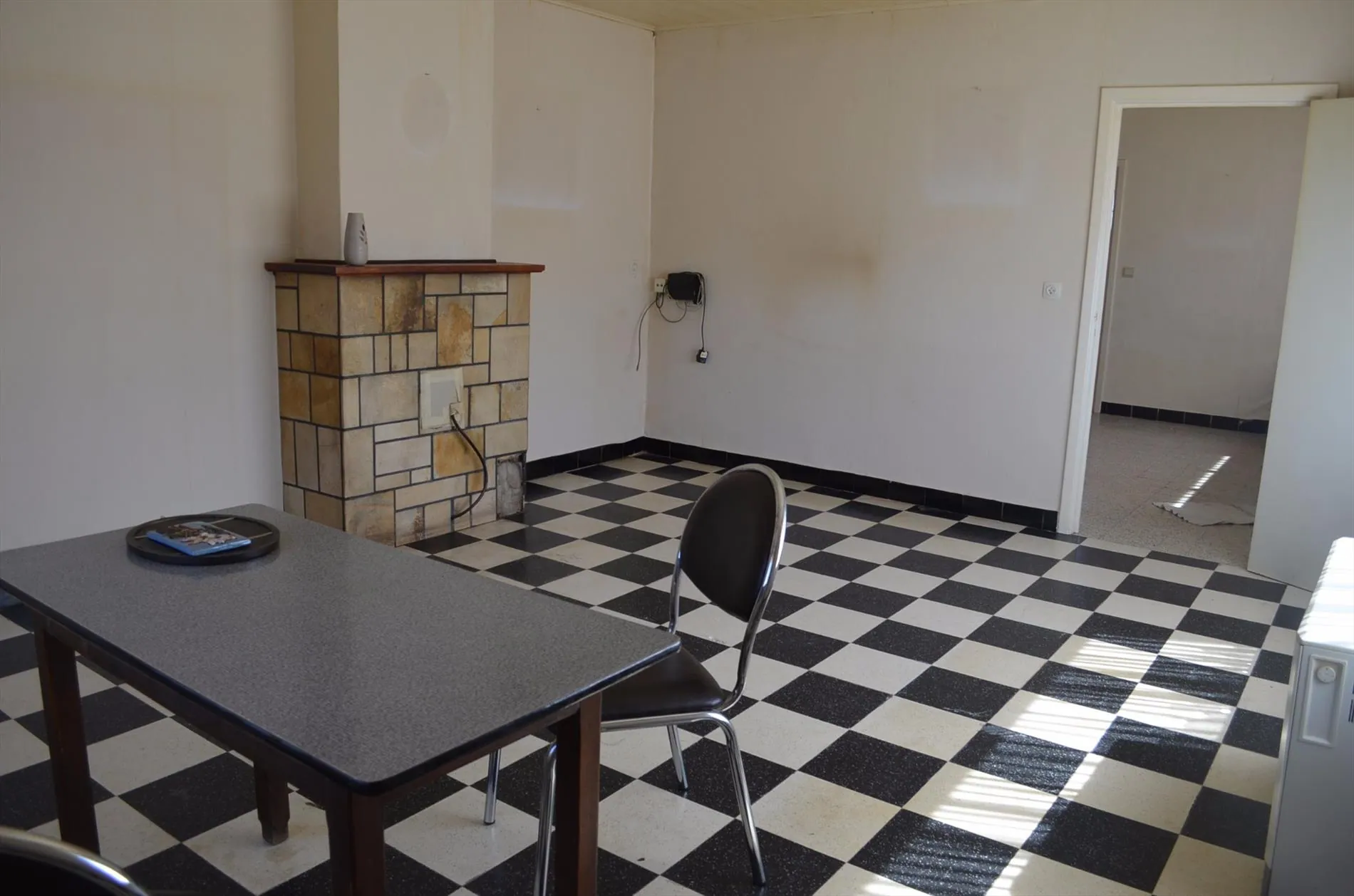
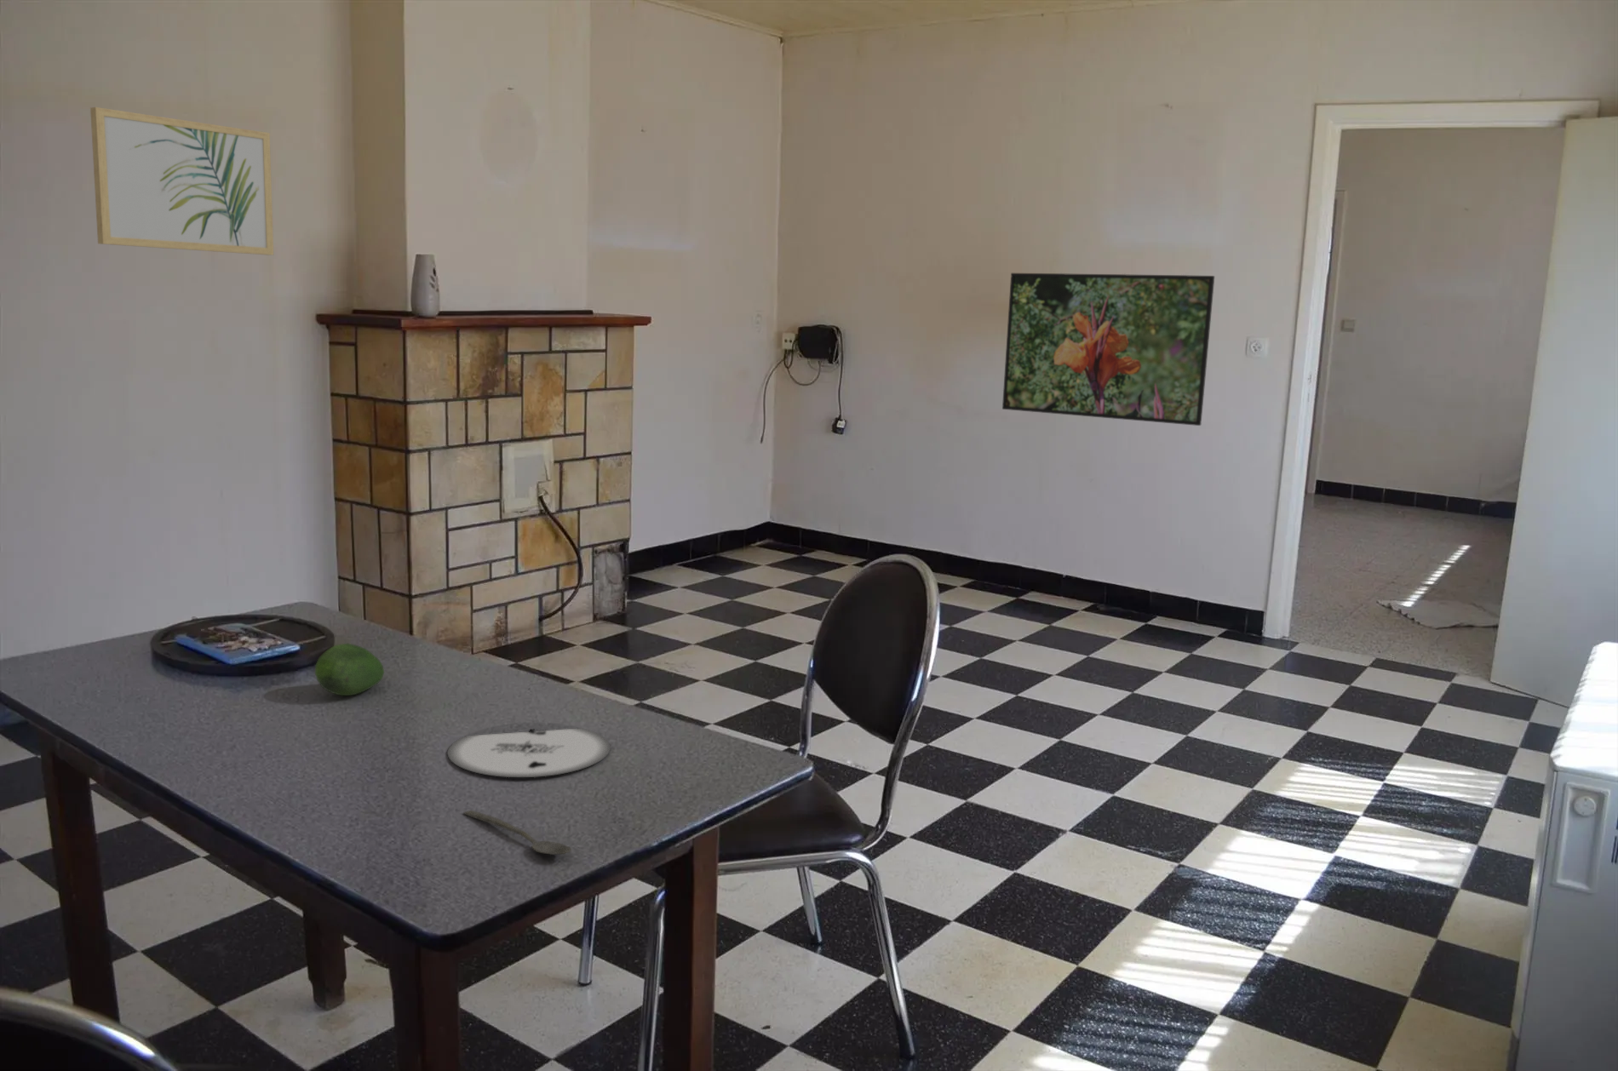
+ plate (529, 747)
+ wall art (188, 185)
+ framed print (1102, 345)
+ fruit (351, 667)
+ spoon (515, 831)
